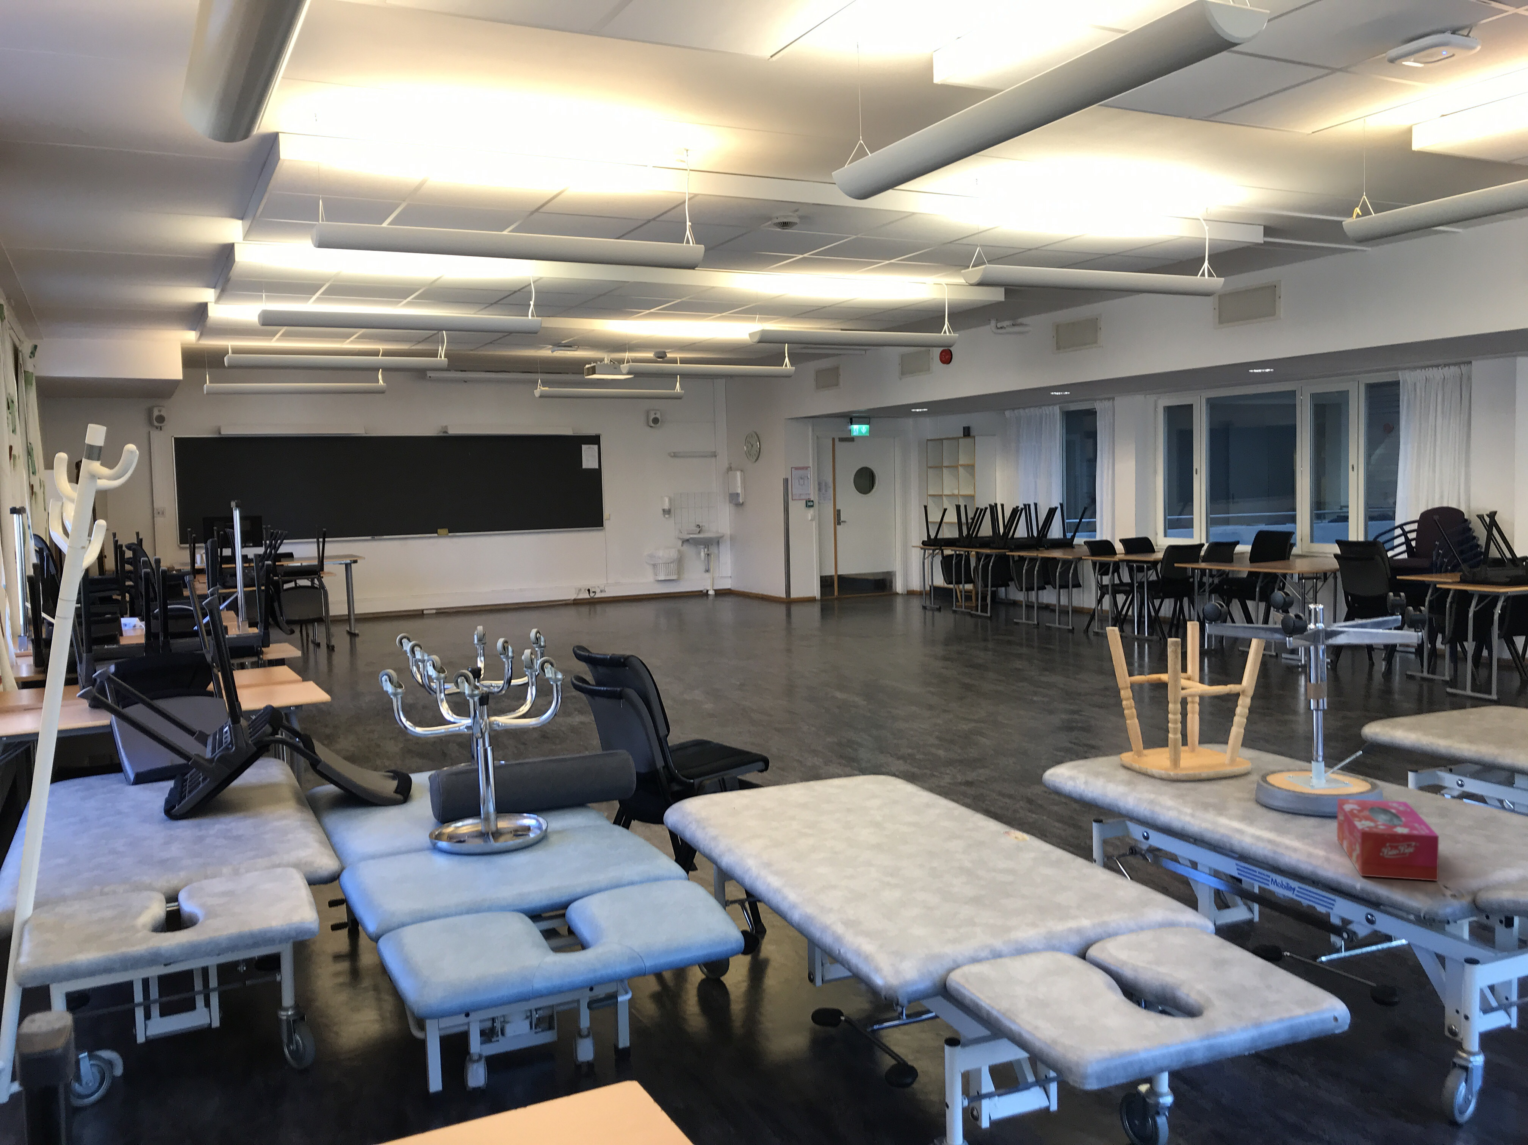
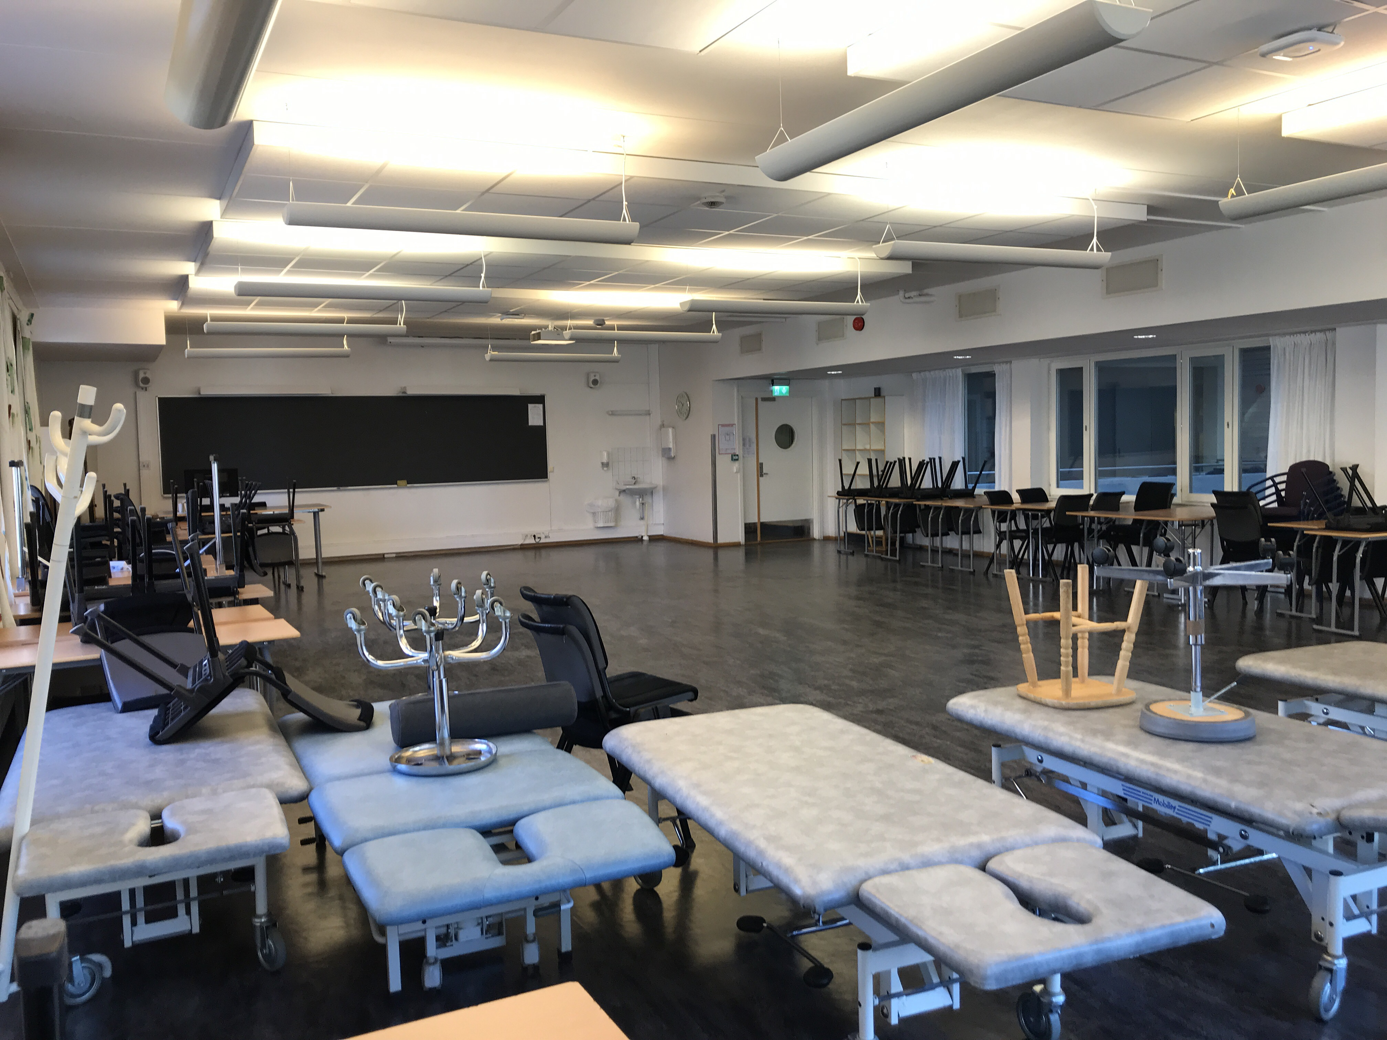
- tissue box (1385, 837)
